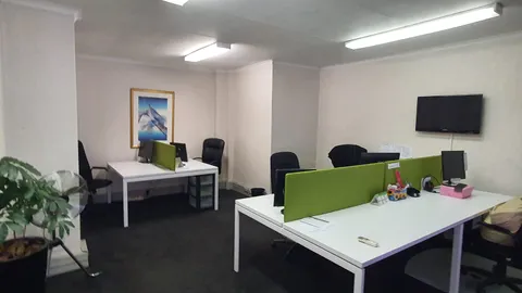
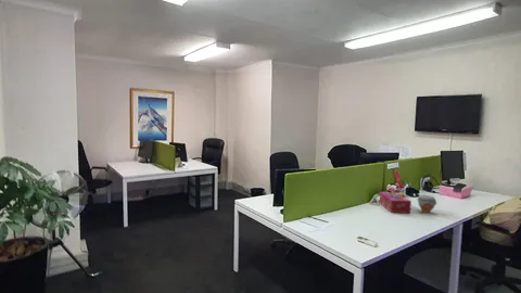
+ tissue box (393, 202)
+ jar (427, 204)
